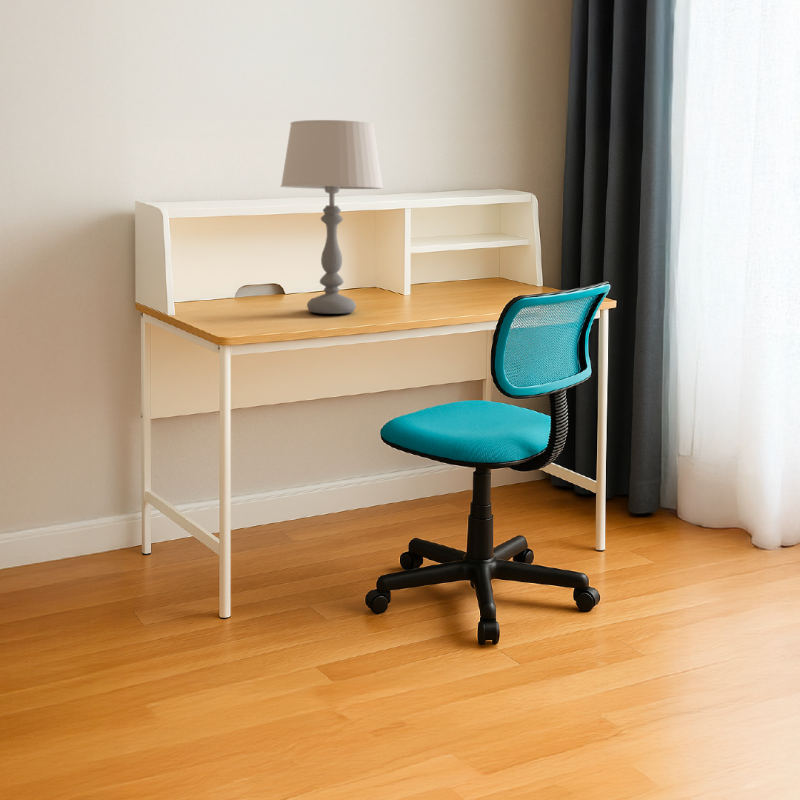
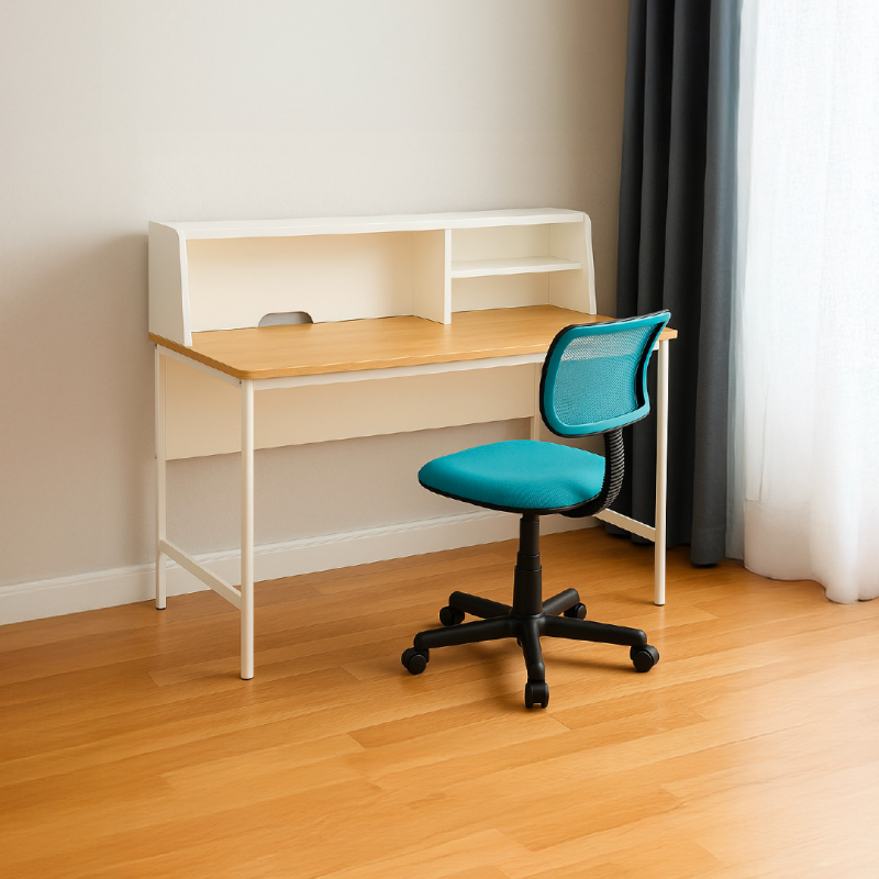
- table lamp (331, 219)
